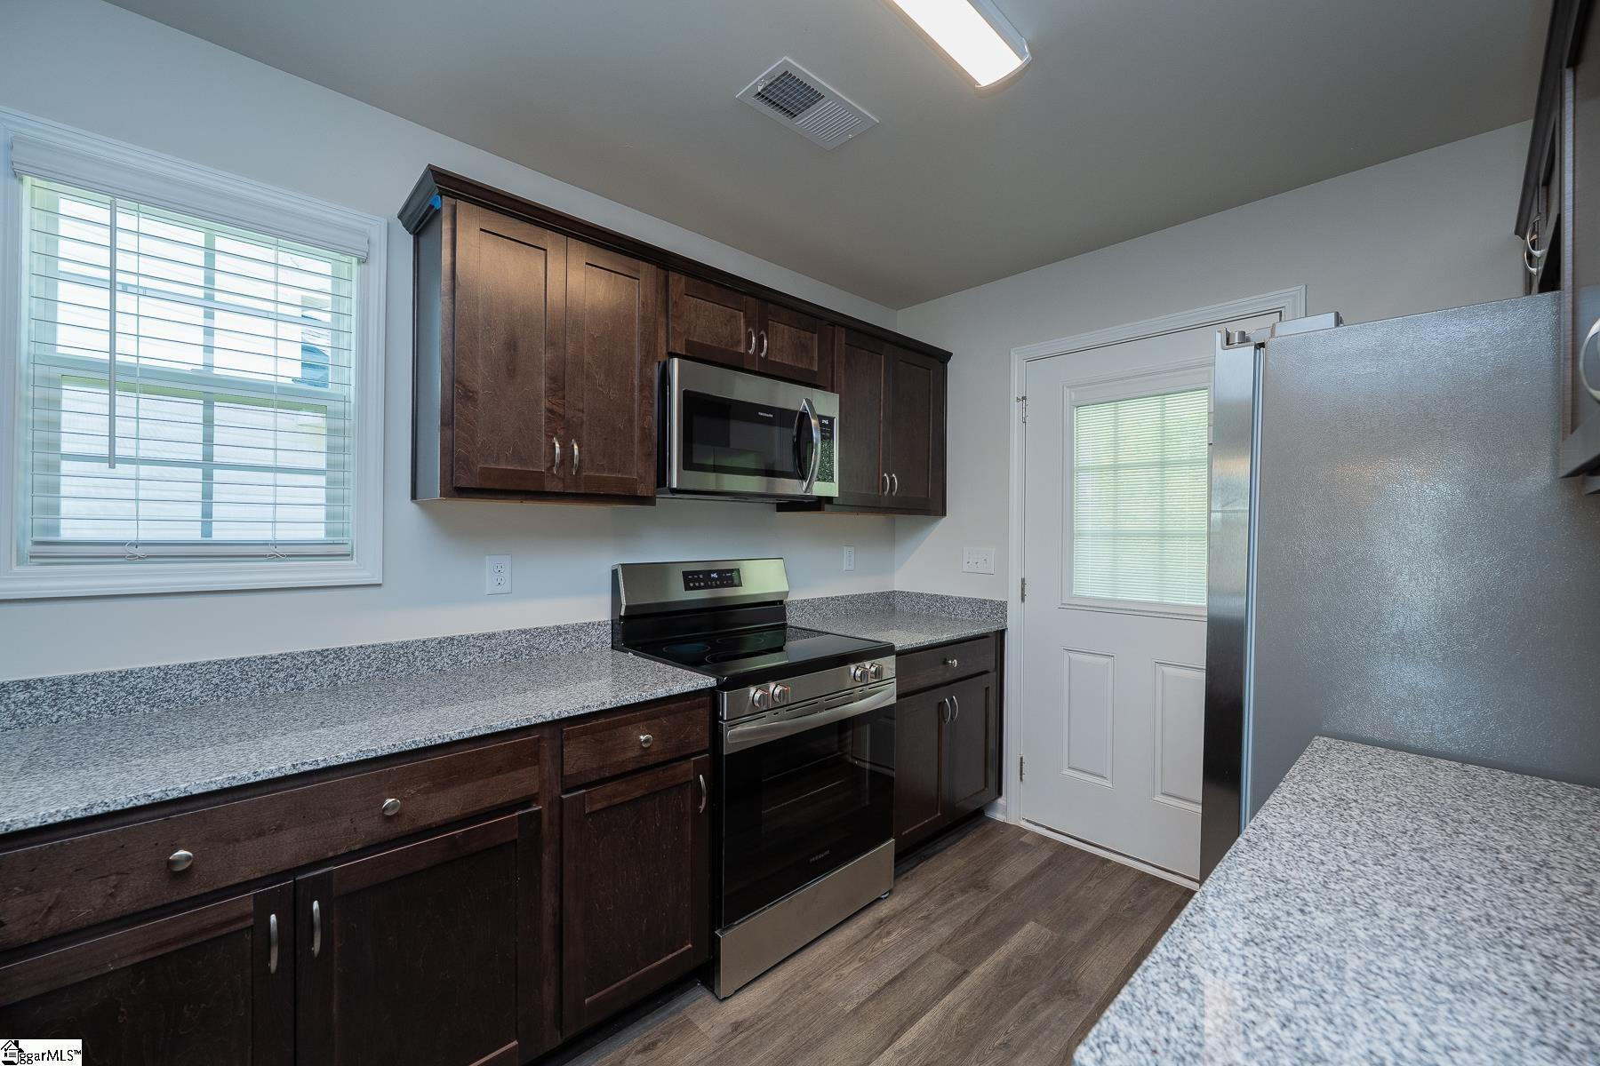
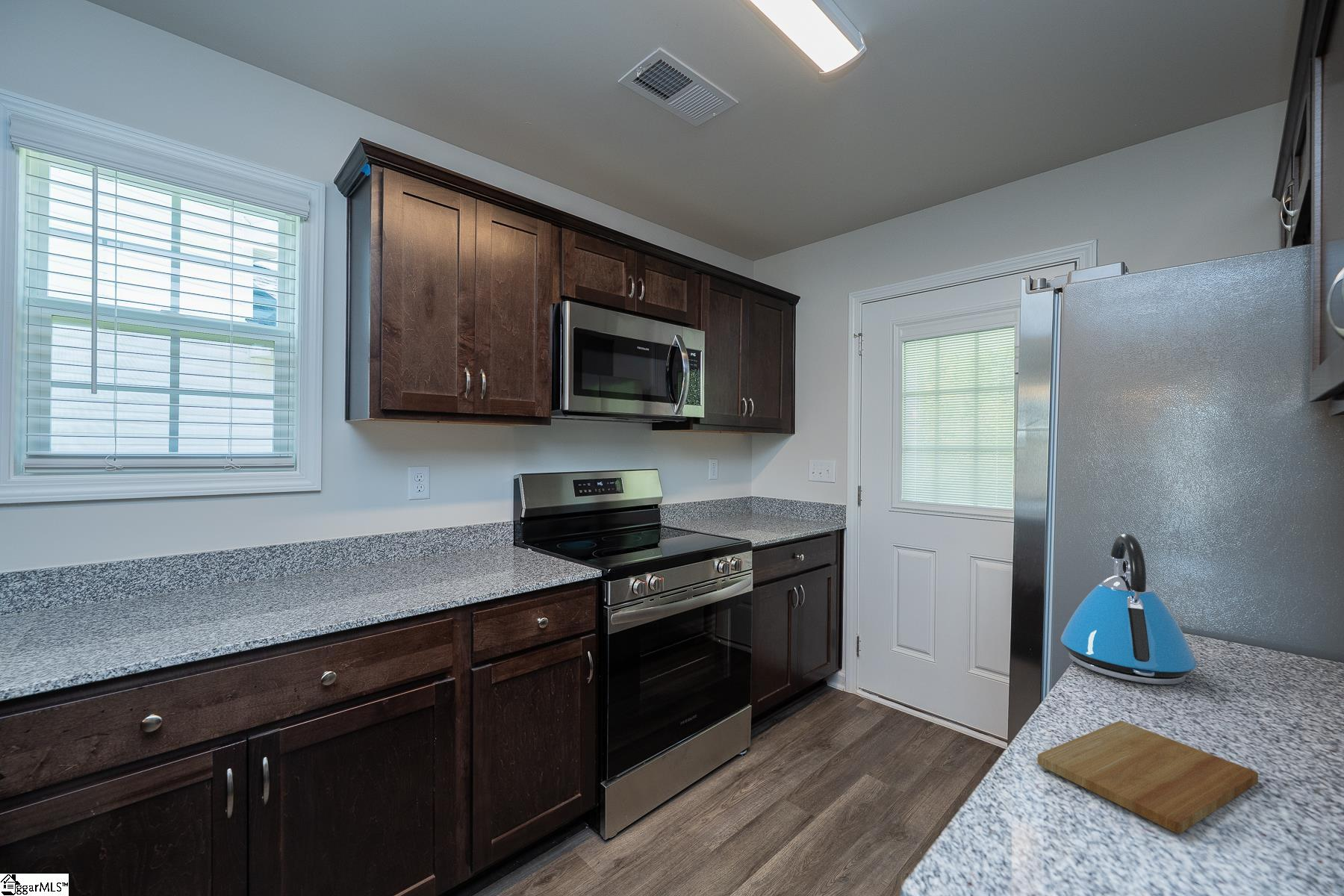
+ kettle (1127, 600)
+ cutting board (1145, 768)
